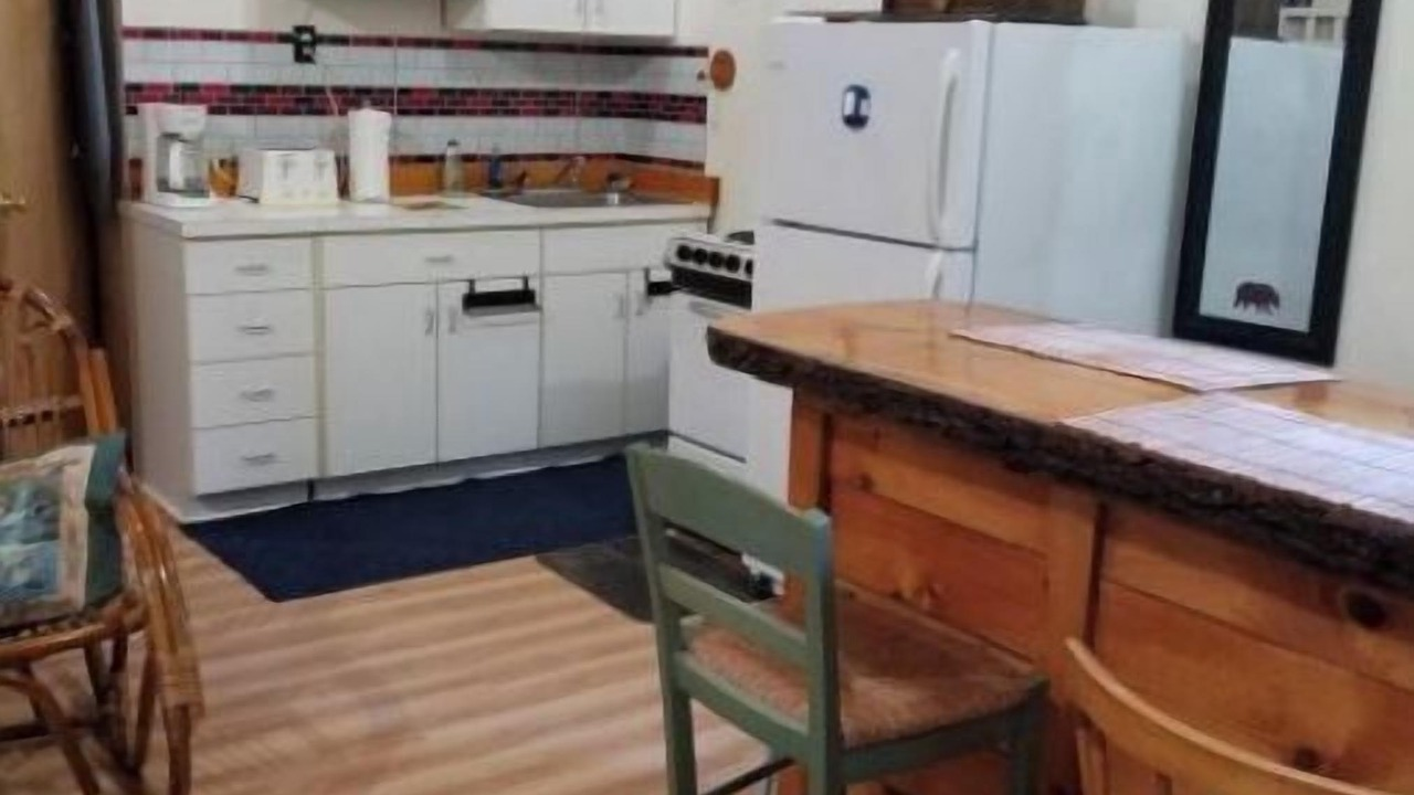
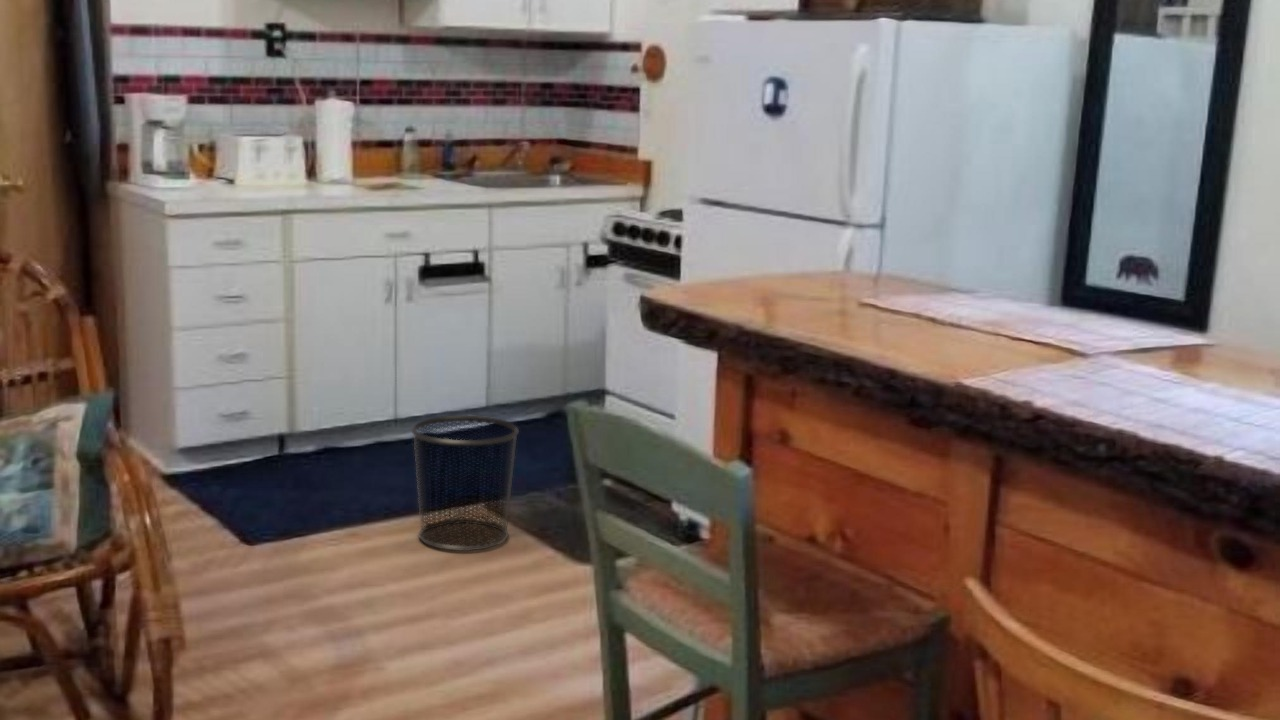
+ waste bin (464, 482)
